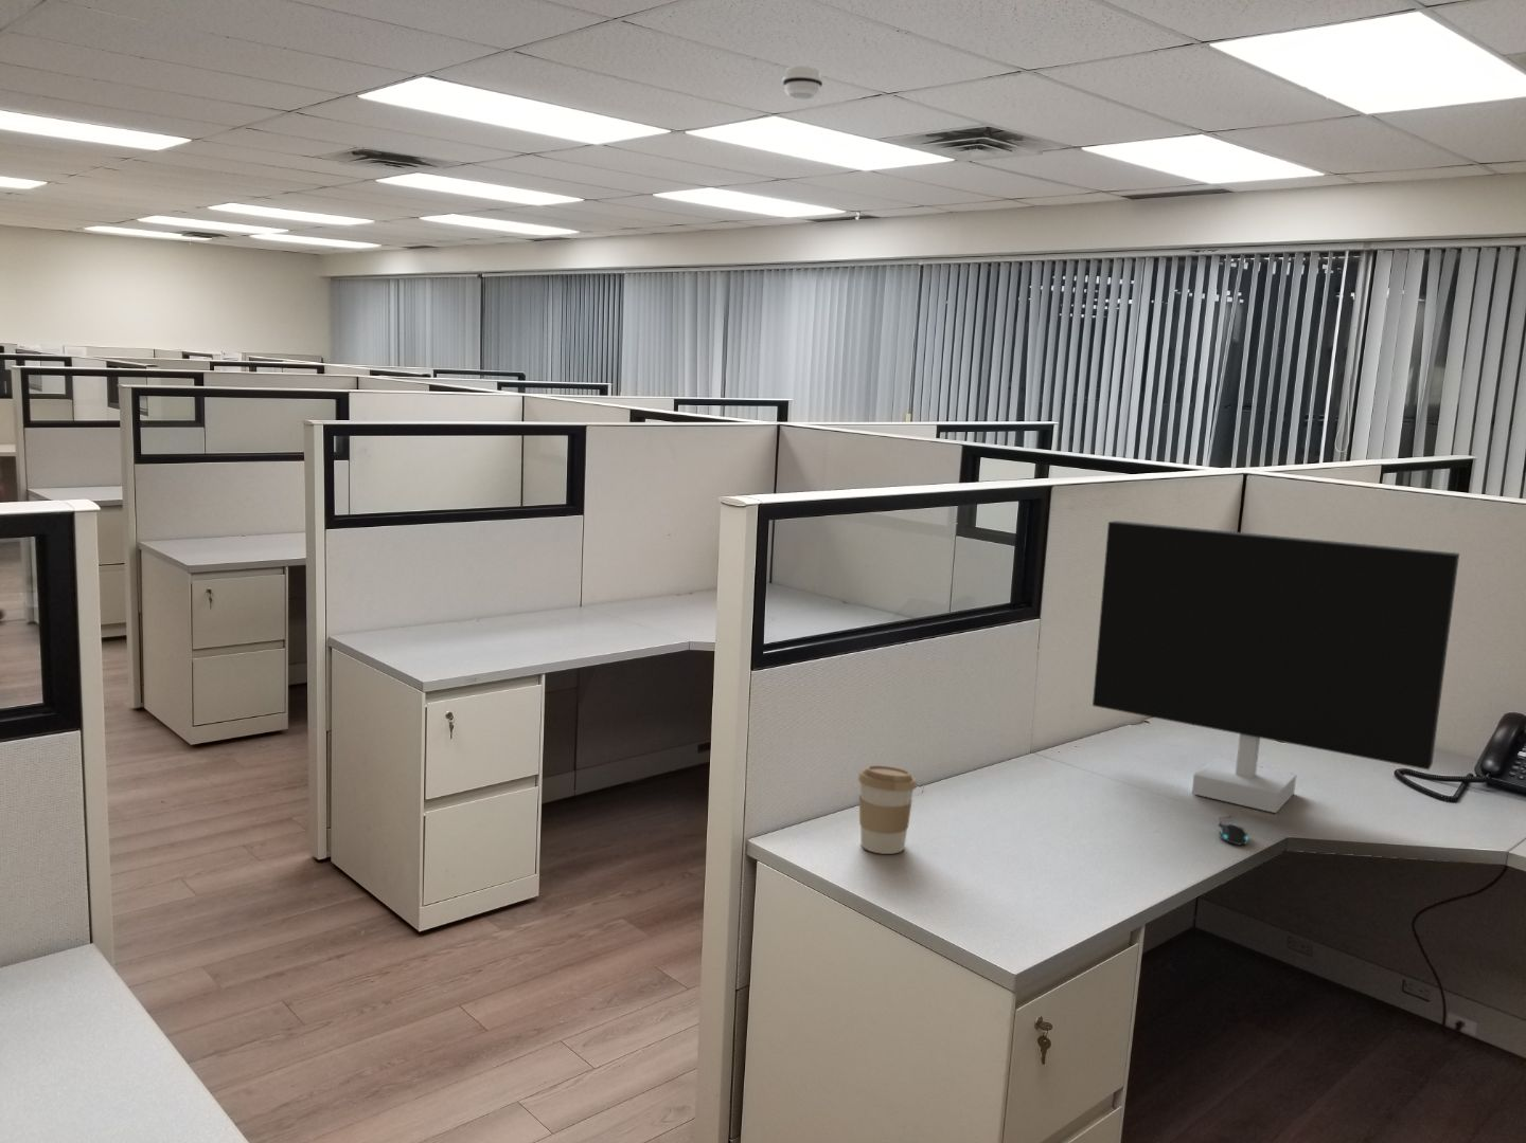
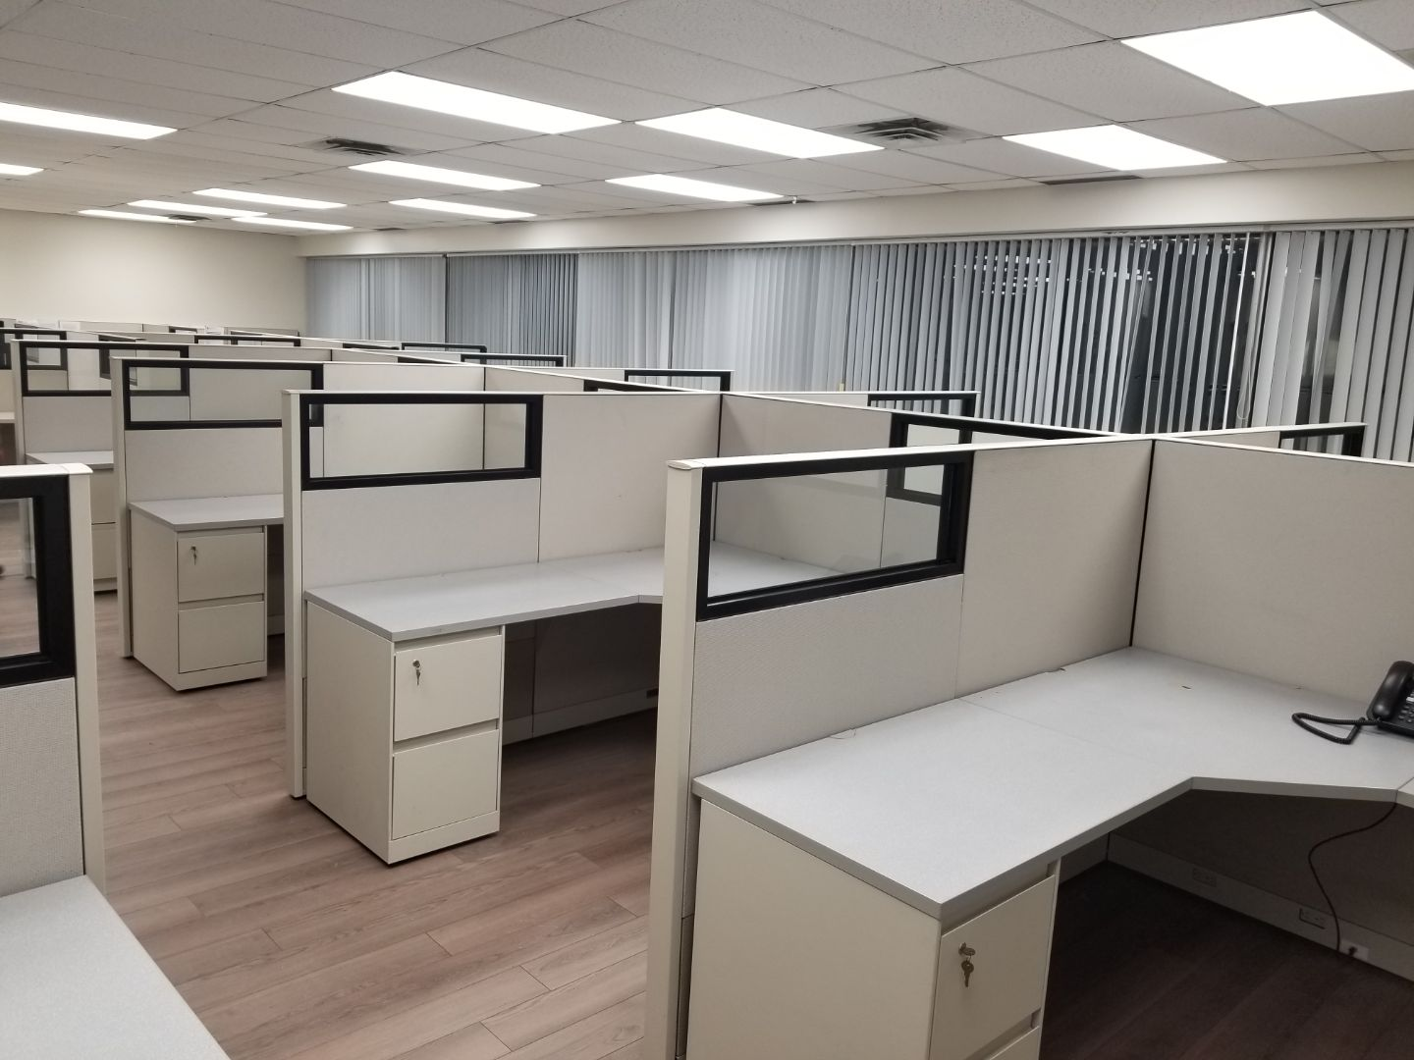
- monitor (1257, 665)
- mouse (1233, 824)
- coffee cup (884, 807)
- smoke detector (803, 83)
